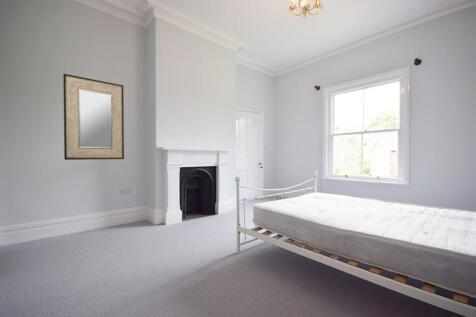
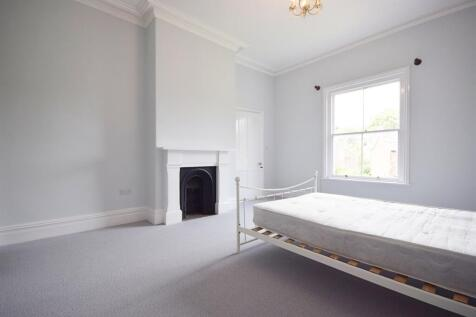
- home mirror (95, 119)
